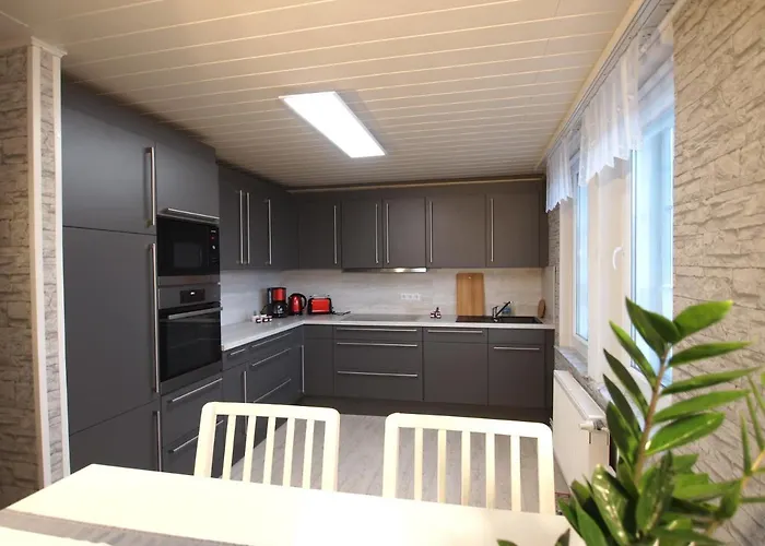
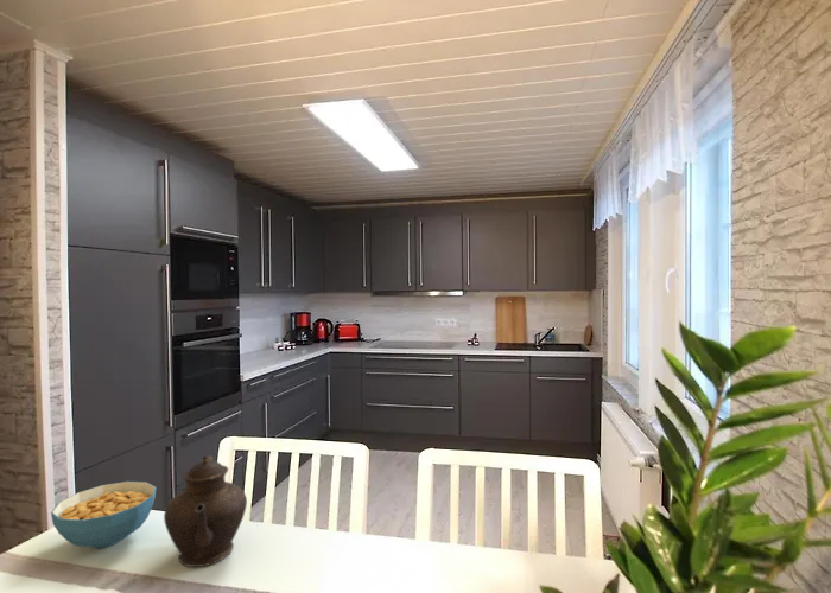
+ teapot (203, 506)
+ cereal bowl (107, 519)
